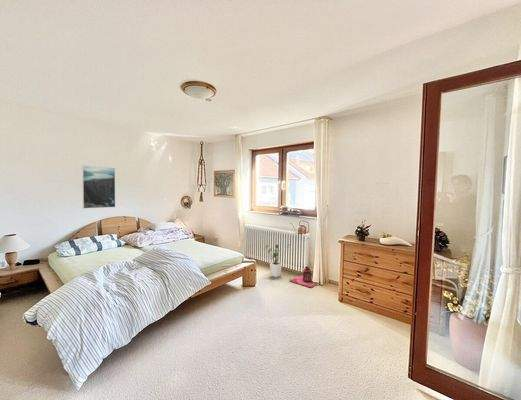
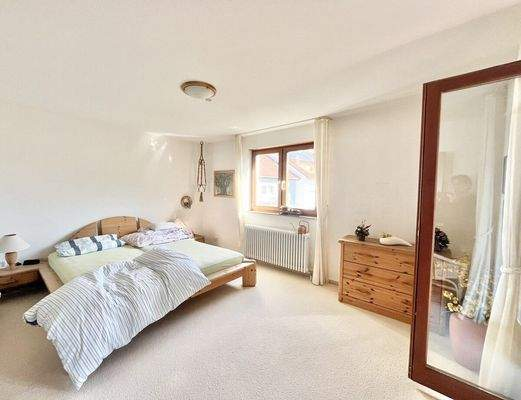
- house plant (277, 260)
- lantern (305, 274)
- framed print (99, 187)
